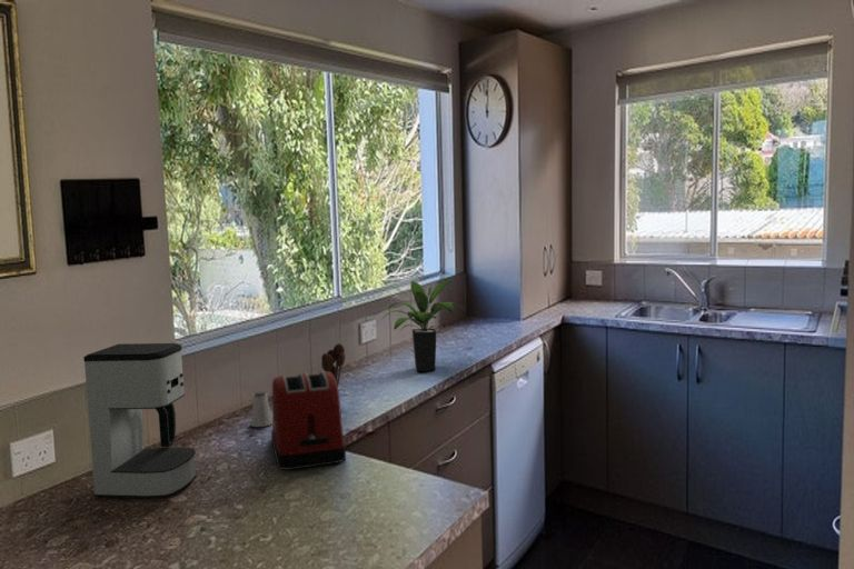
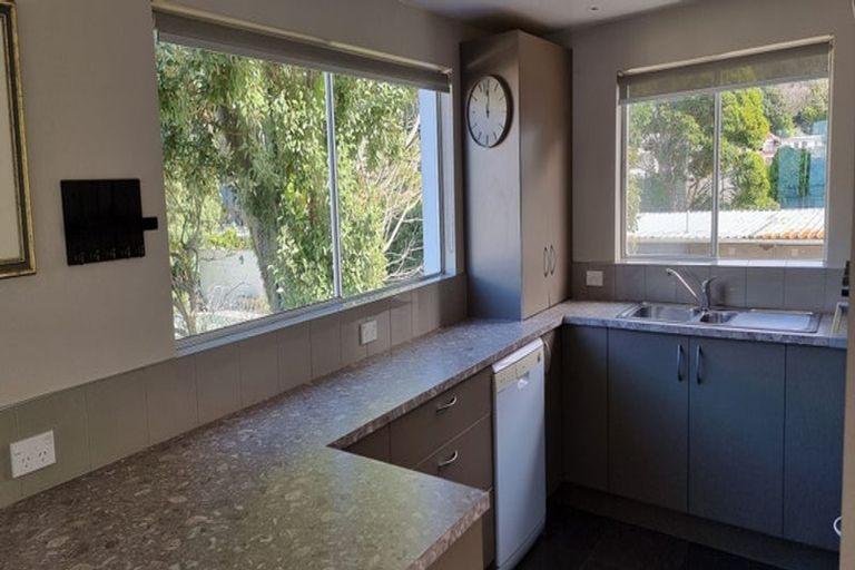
- potted plant (424, 325)
- utensil holder (334, 373)
- toaster (305, 412)
- coffee maker (149, 408)
- saltshaker (260, 408)
